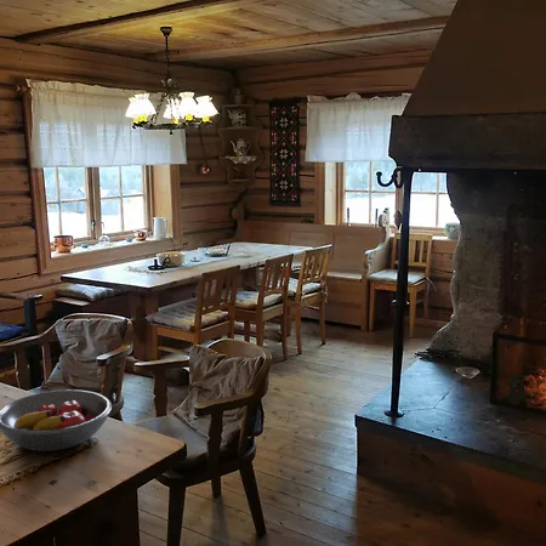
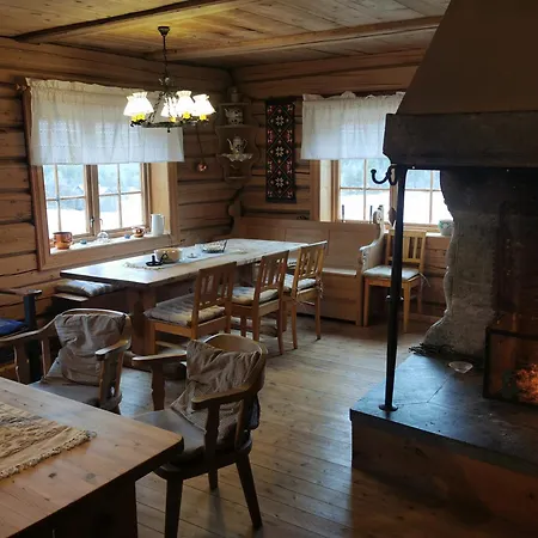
- fruit bowl (55, 420)
